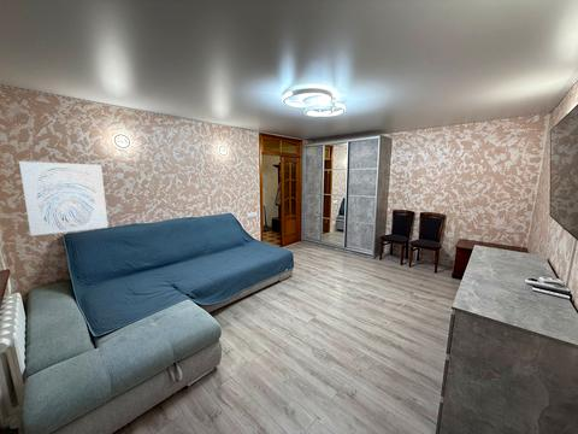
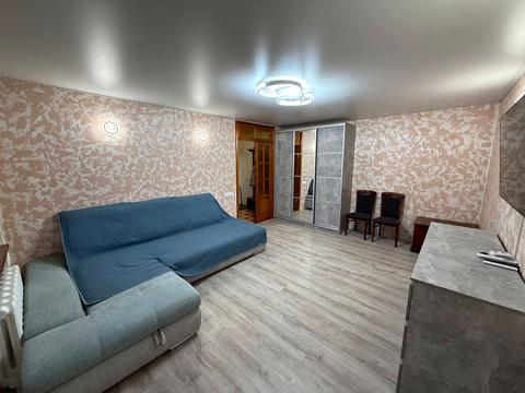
- wall art (67, 198)
